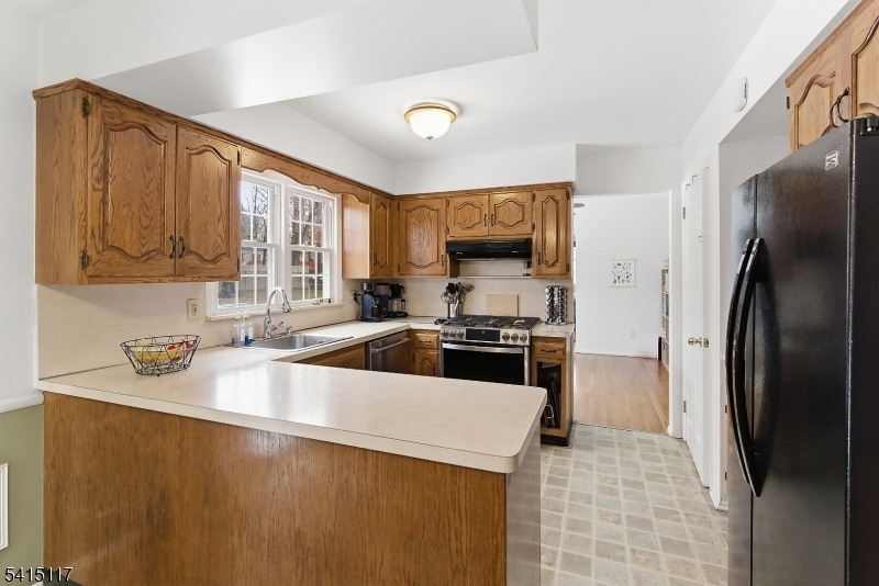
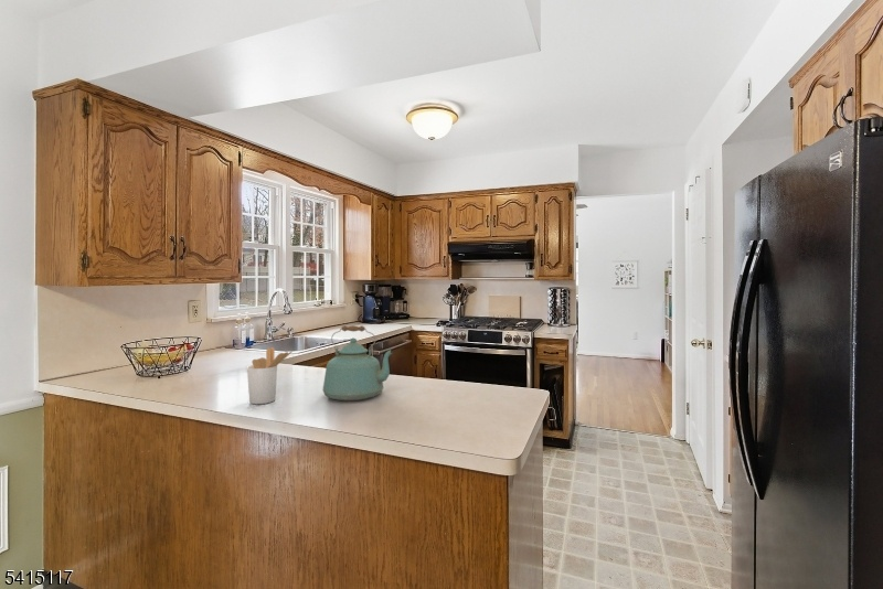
+ kettle (359, 360)
+ utensil holder (269, 375)
